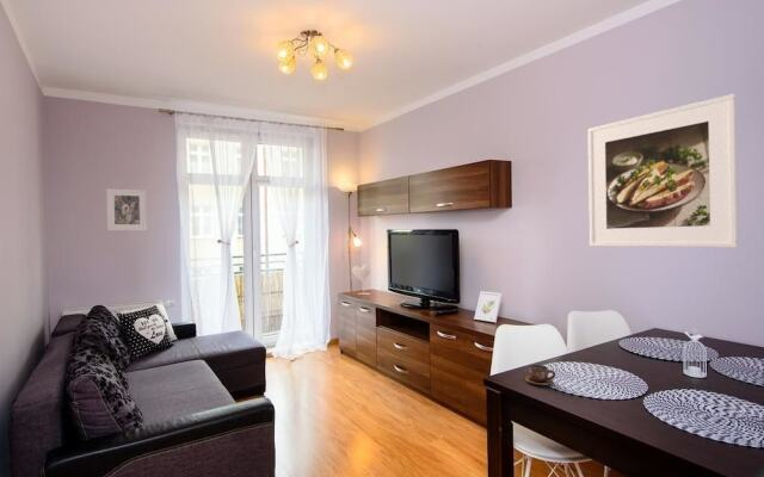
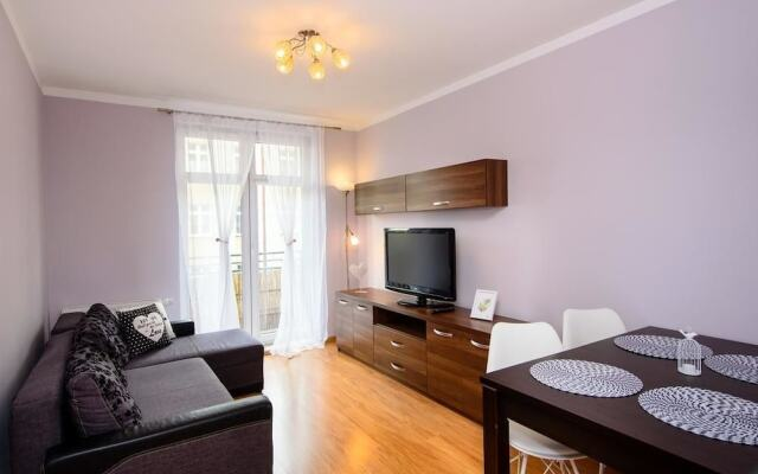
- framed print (653, 180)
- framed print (127, 210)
- cup (540, 374)
